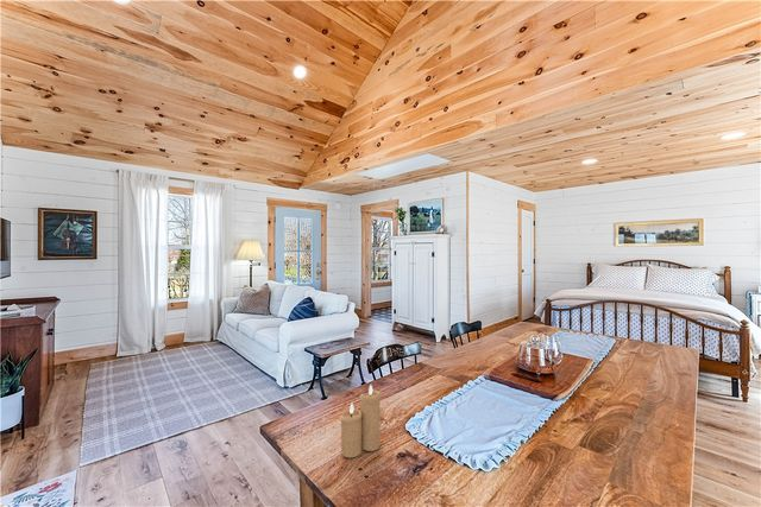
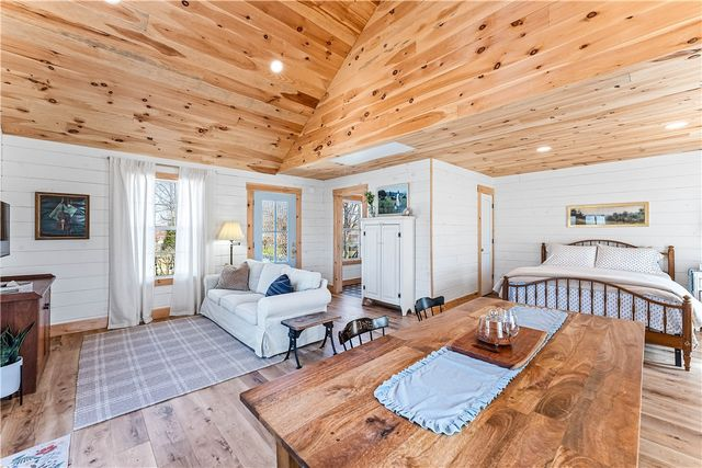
- candle (360, 417)
